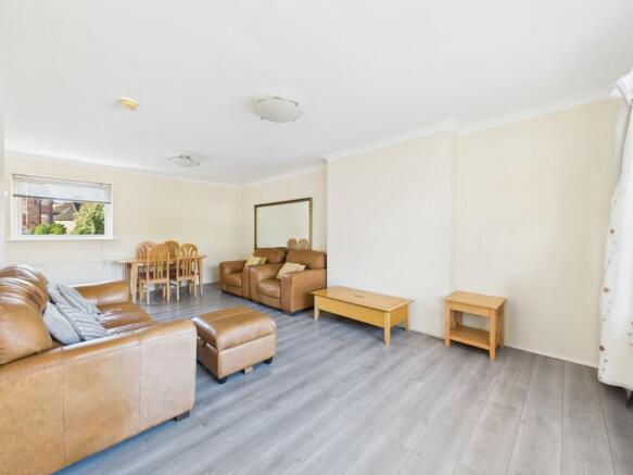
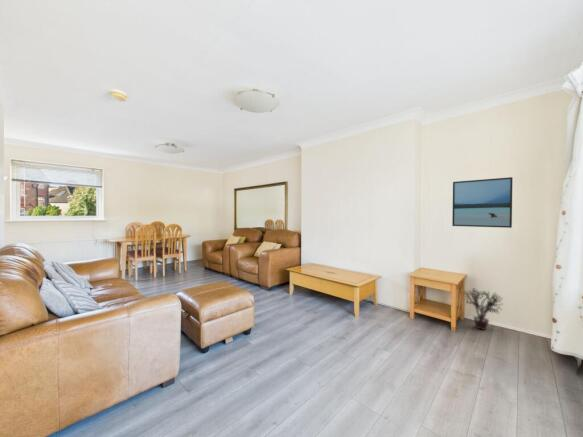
+ potted plant (481, 308)
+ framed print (480, 203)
